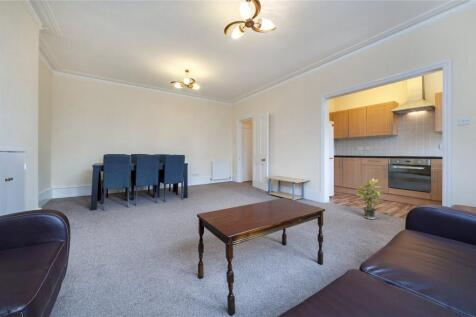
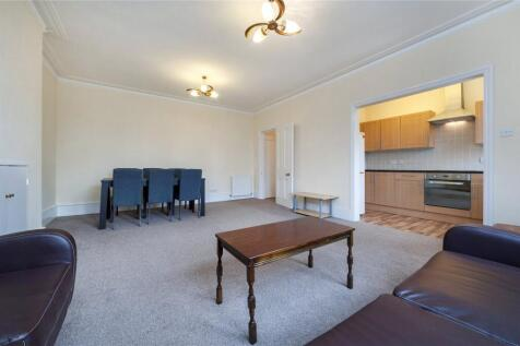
- potted plant (369, 197)
